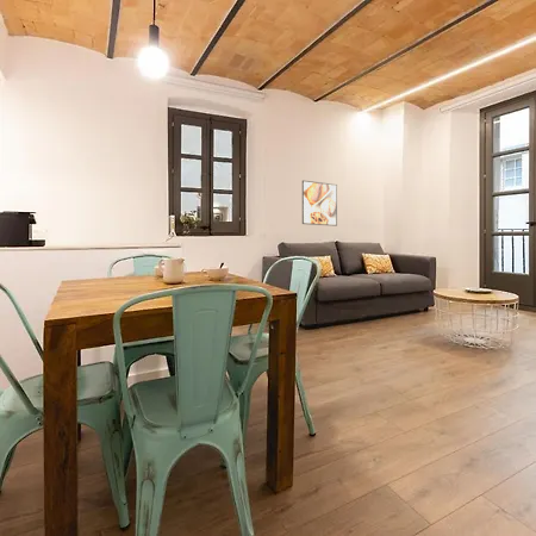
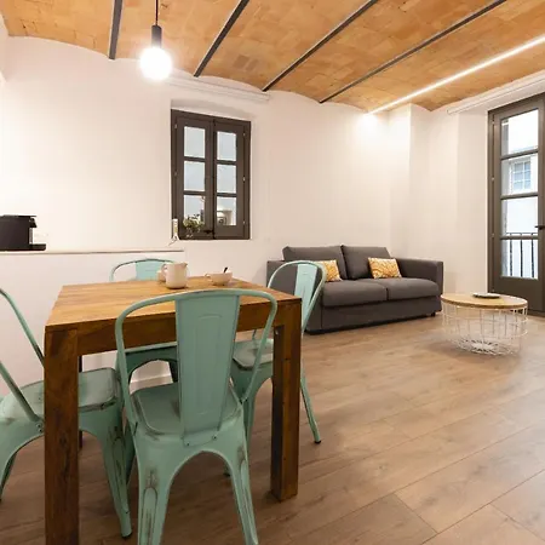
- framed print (319, 204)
